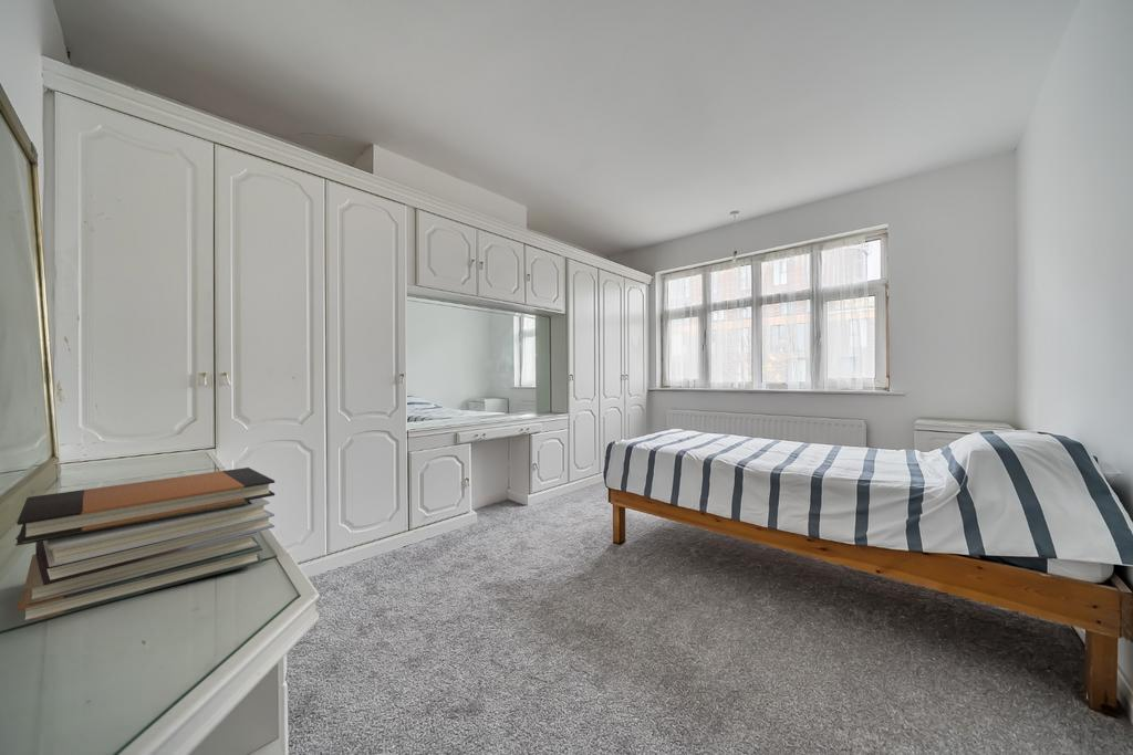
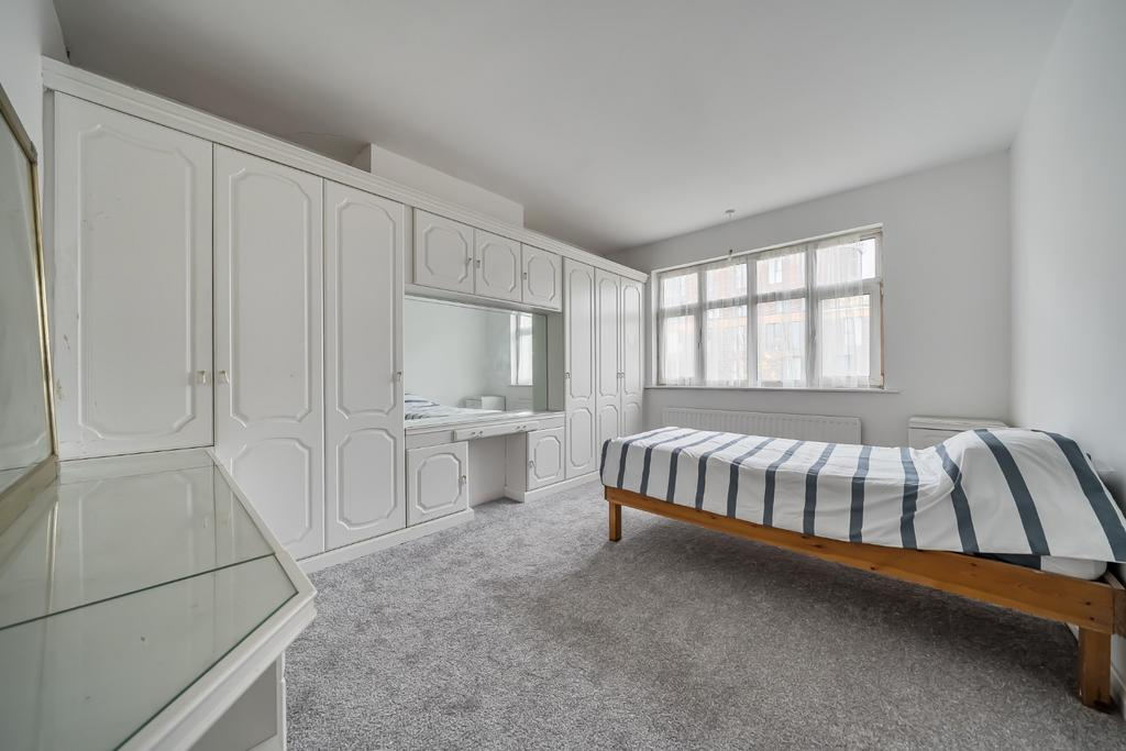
- book stack (160, 529)
